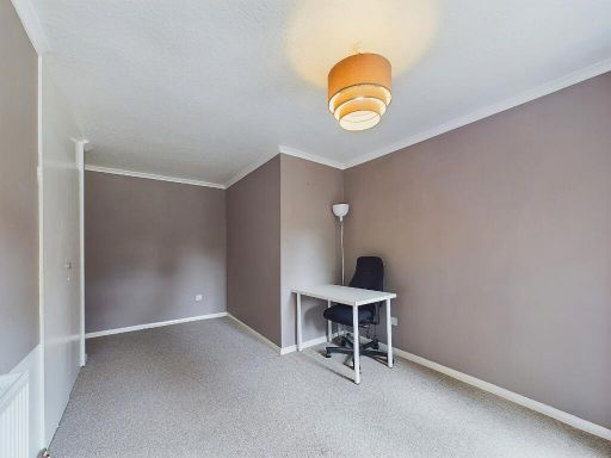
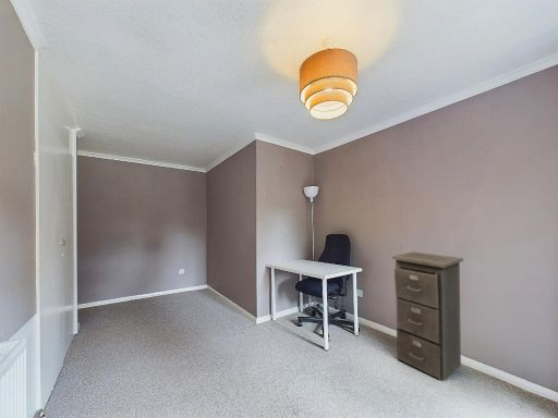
+ filing cabinet (425, 310)
